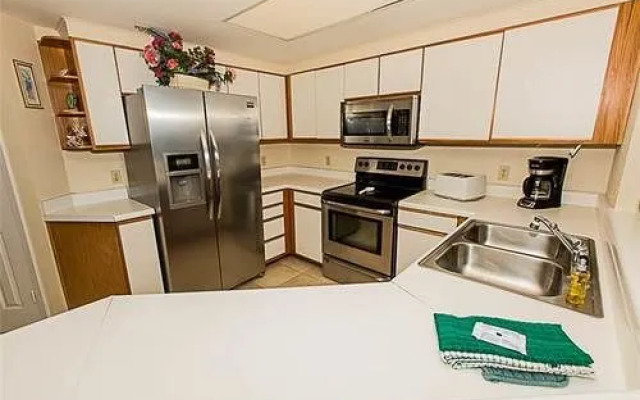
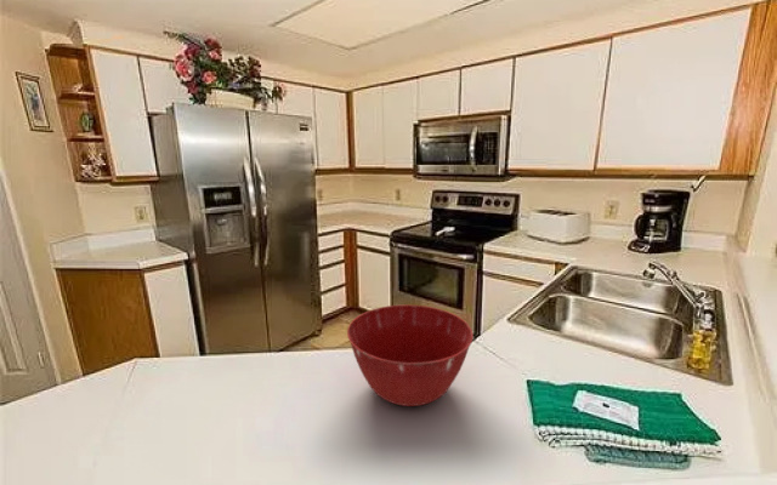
+ mixing bowl (409, 358)
